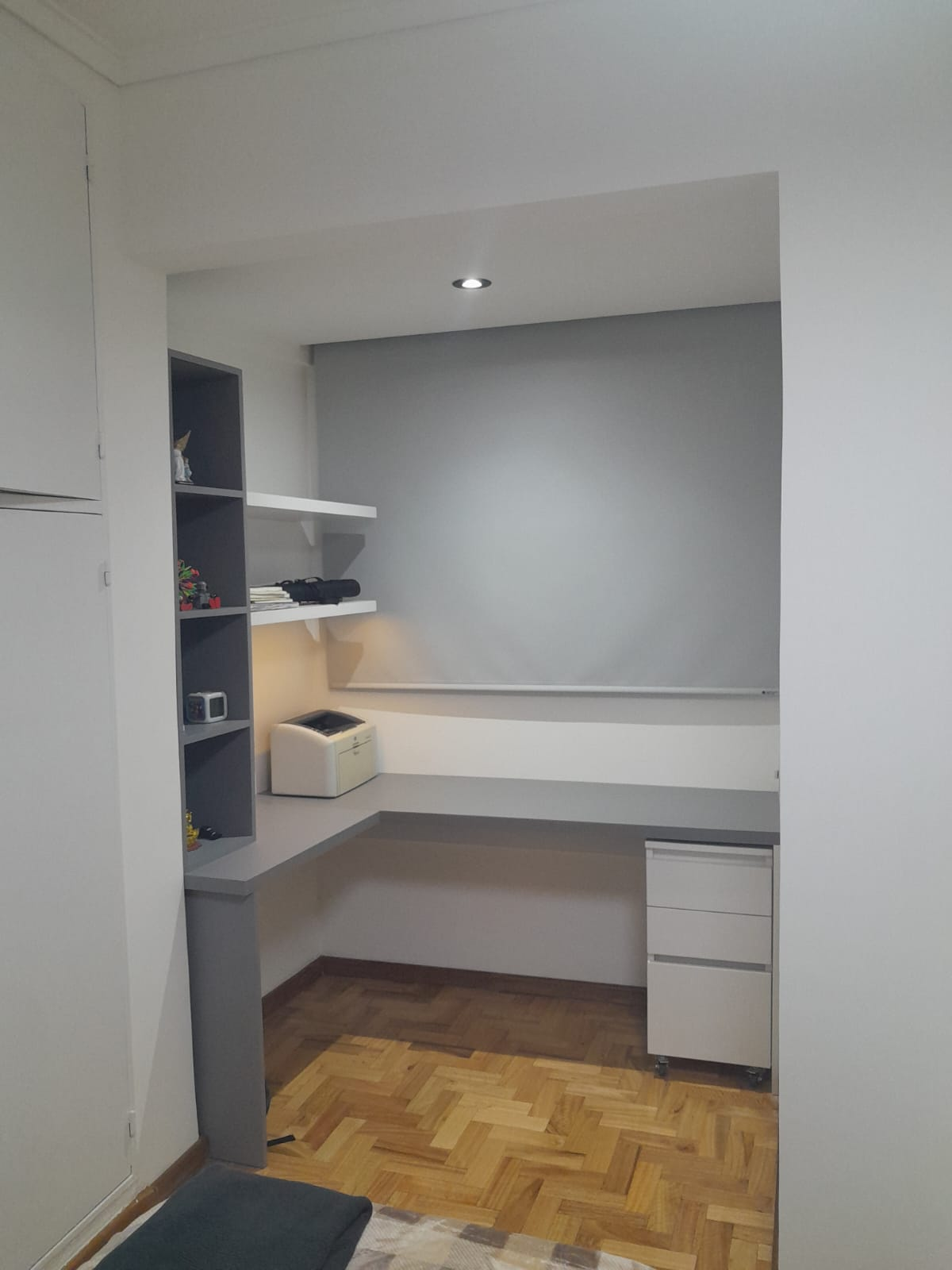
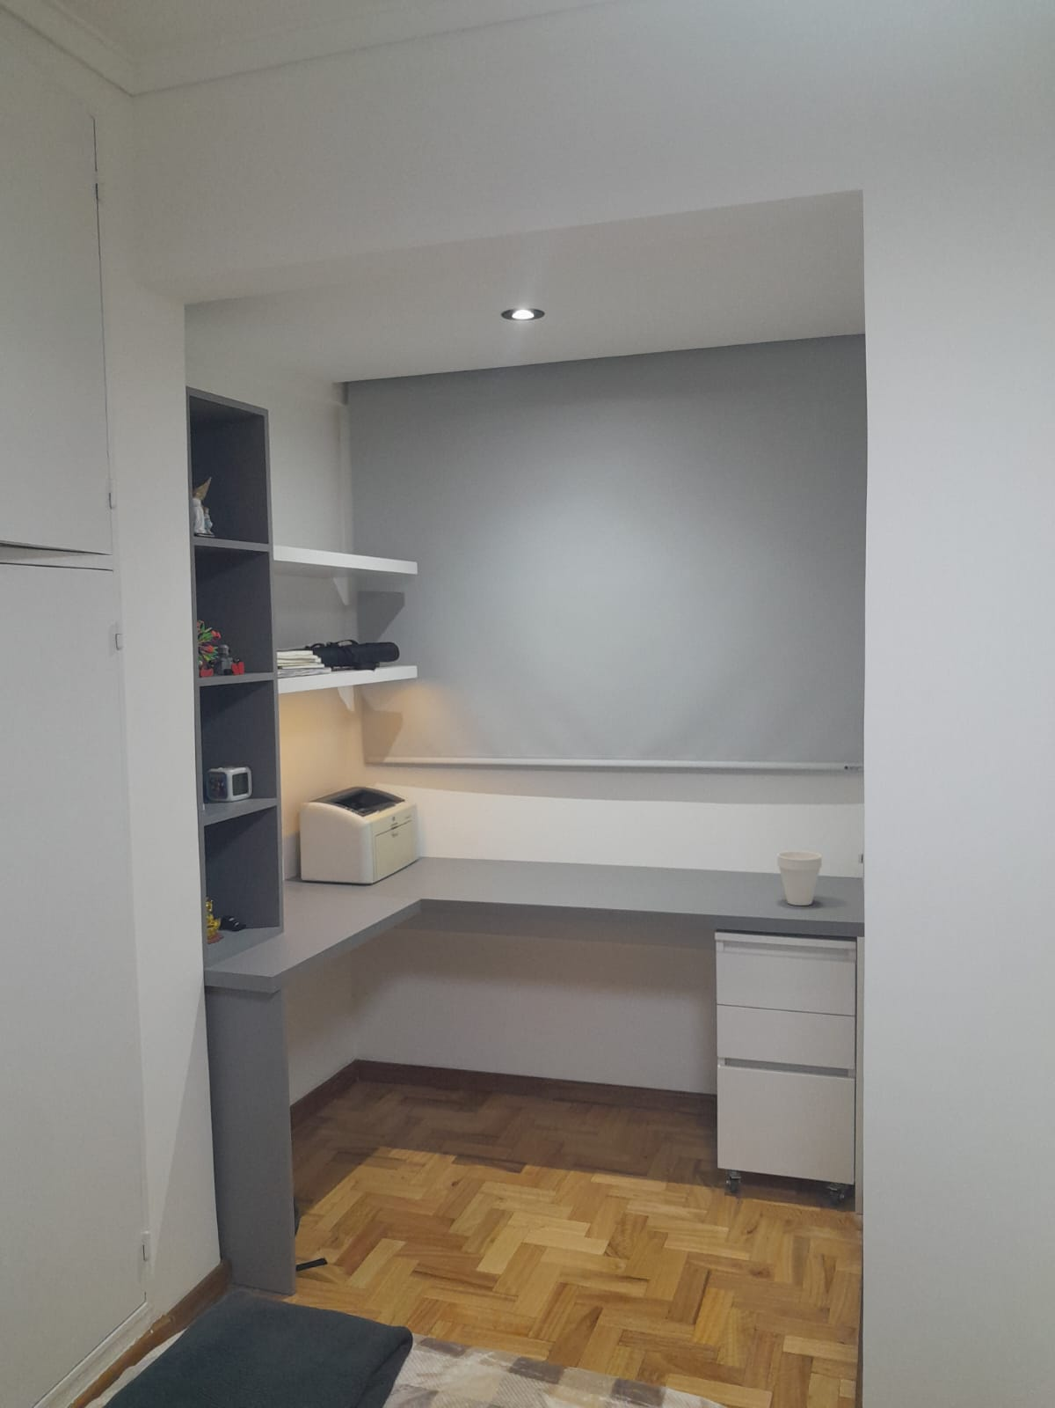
+ cup (799, 878)
